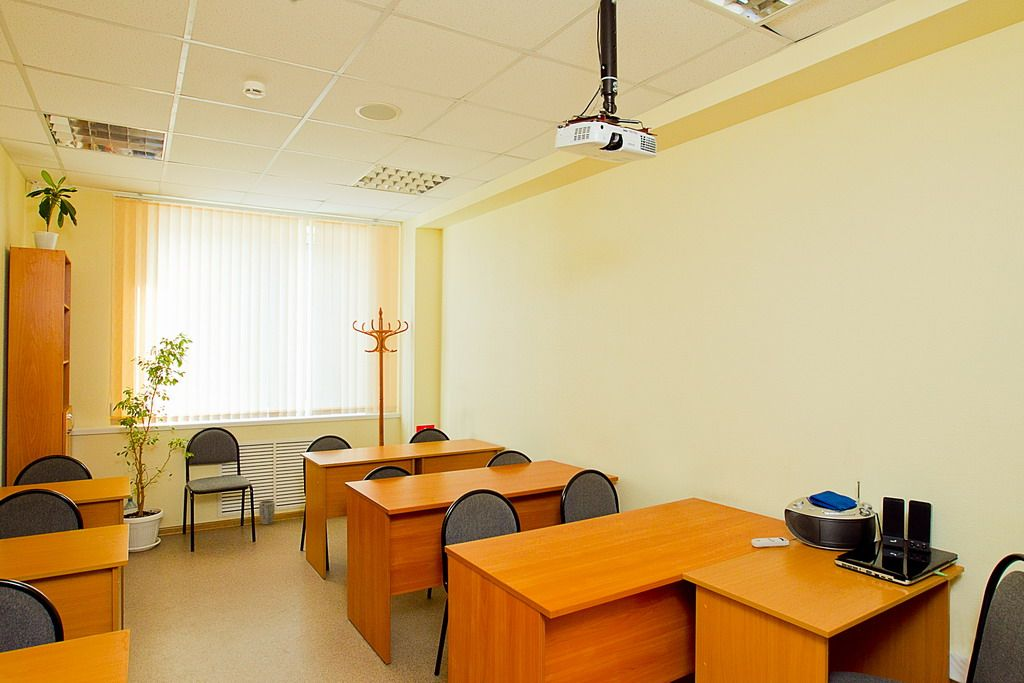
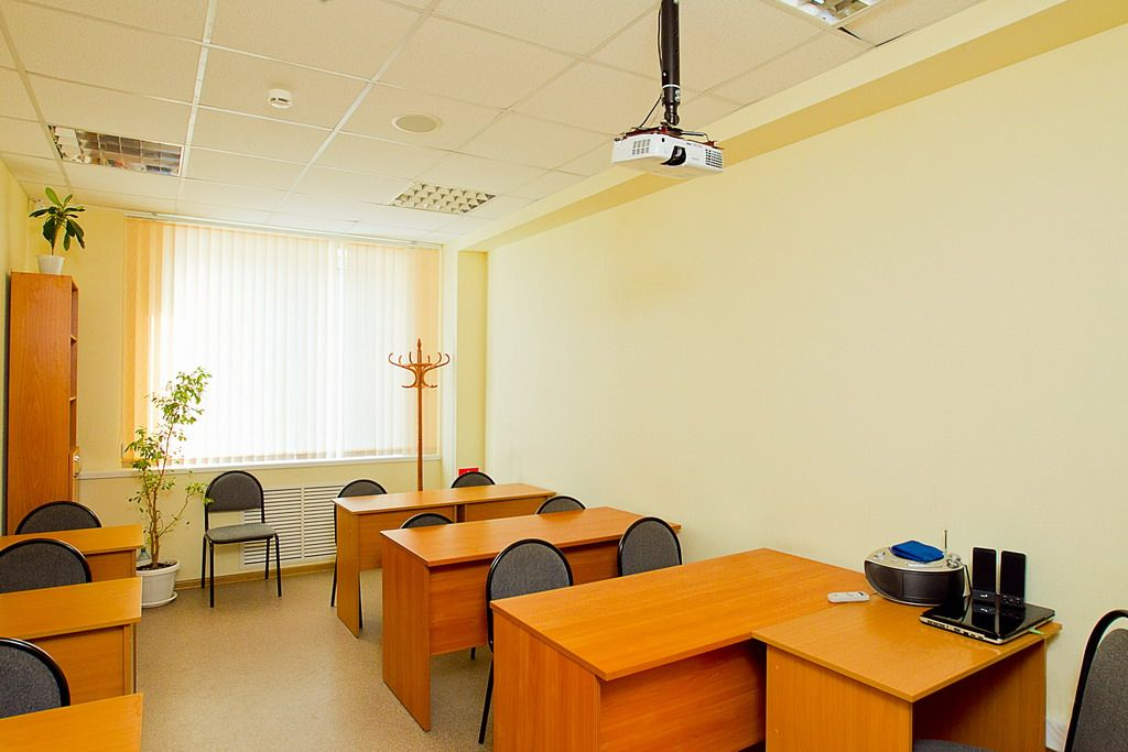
- plant pot (266, 512)
